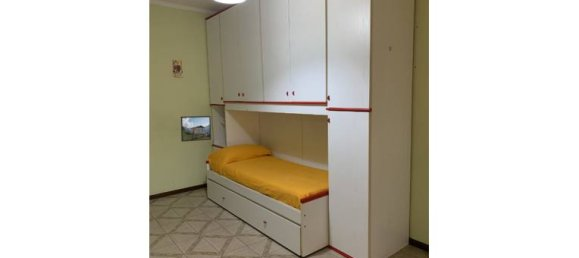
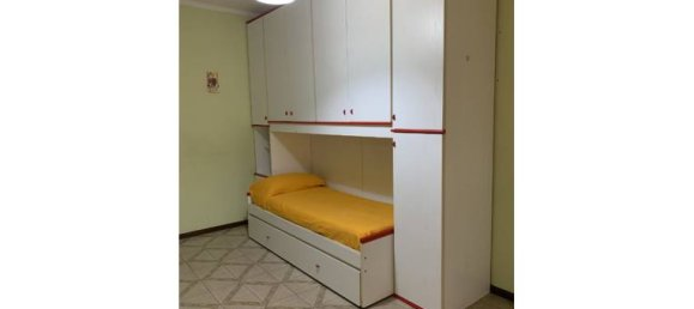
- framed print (196, 128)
